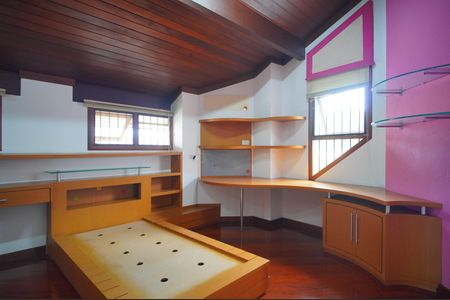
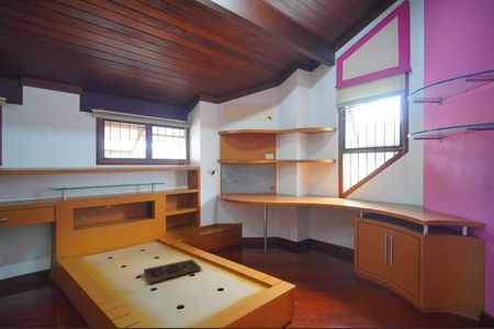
+ decorative tray (172, 270)
